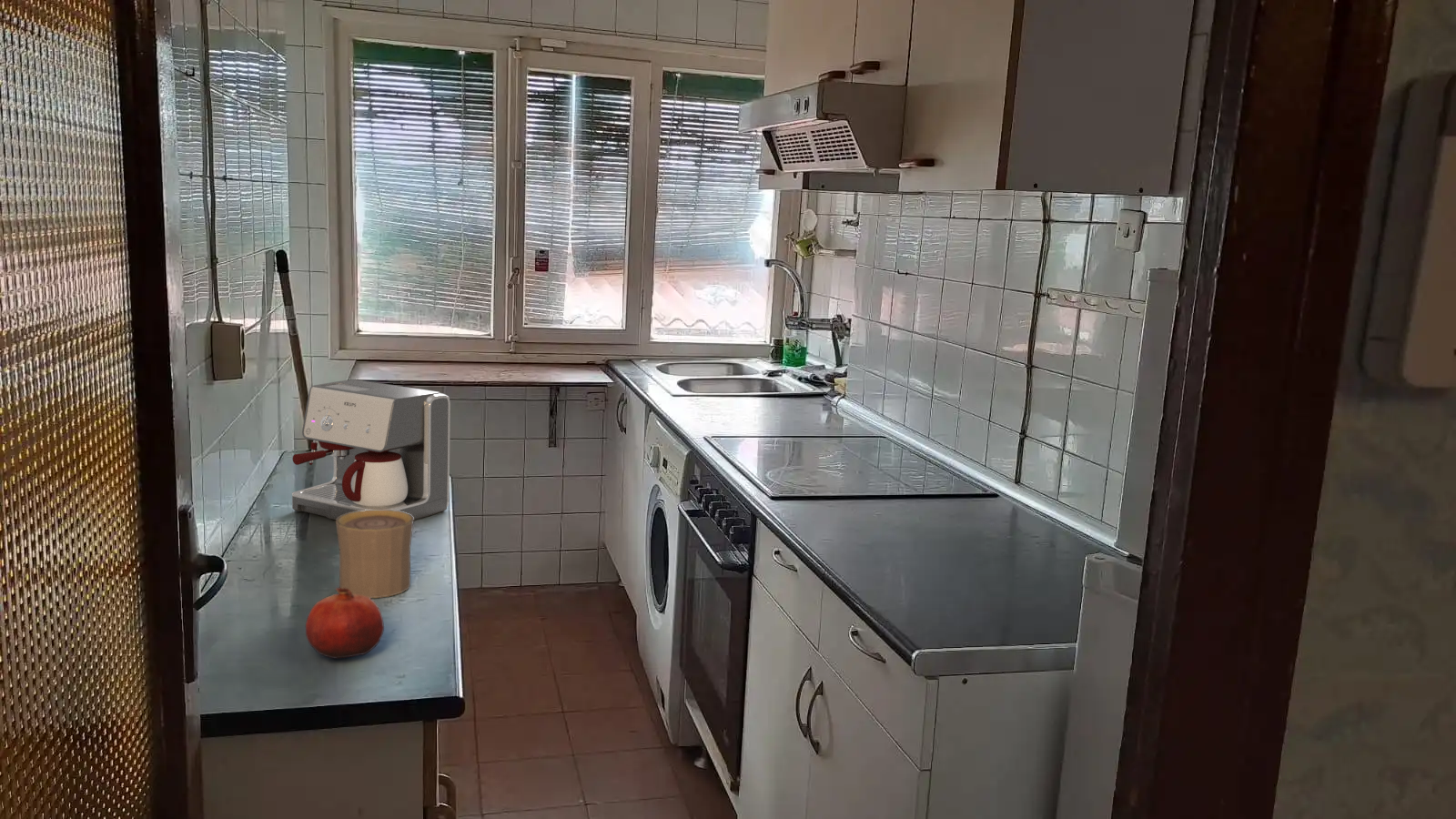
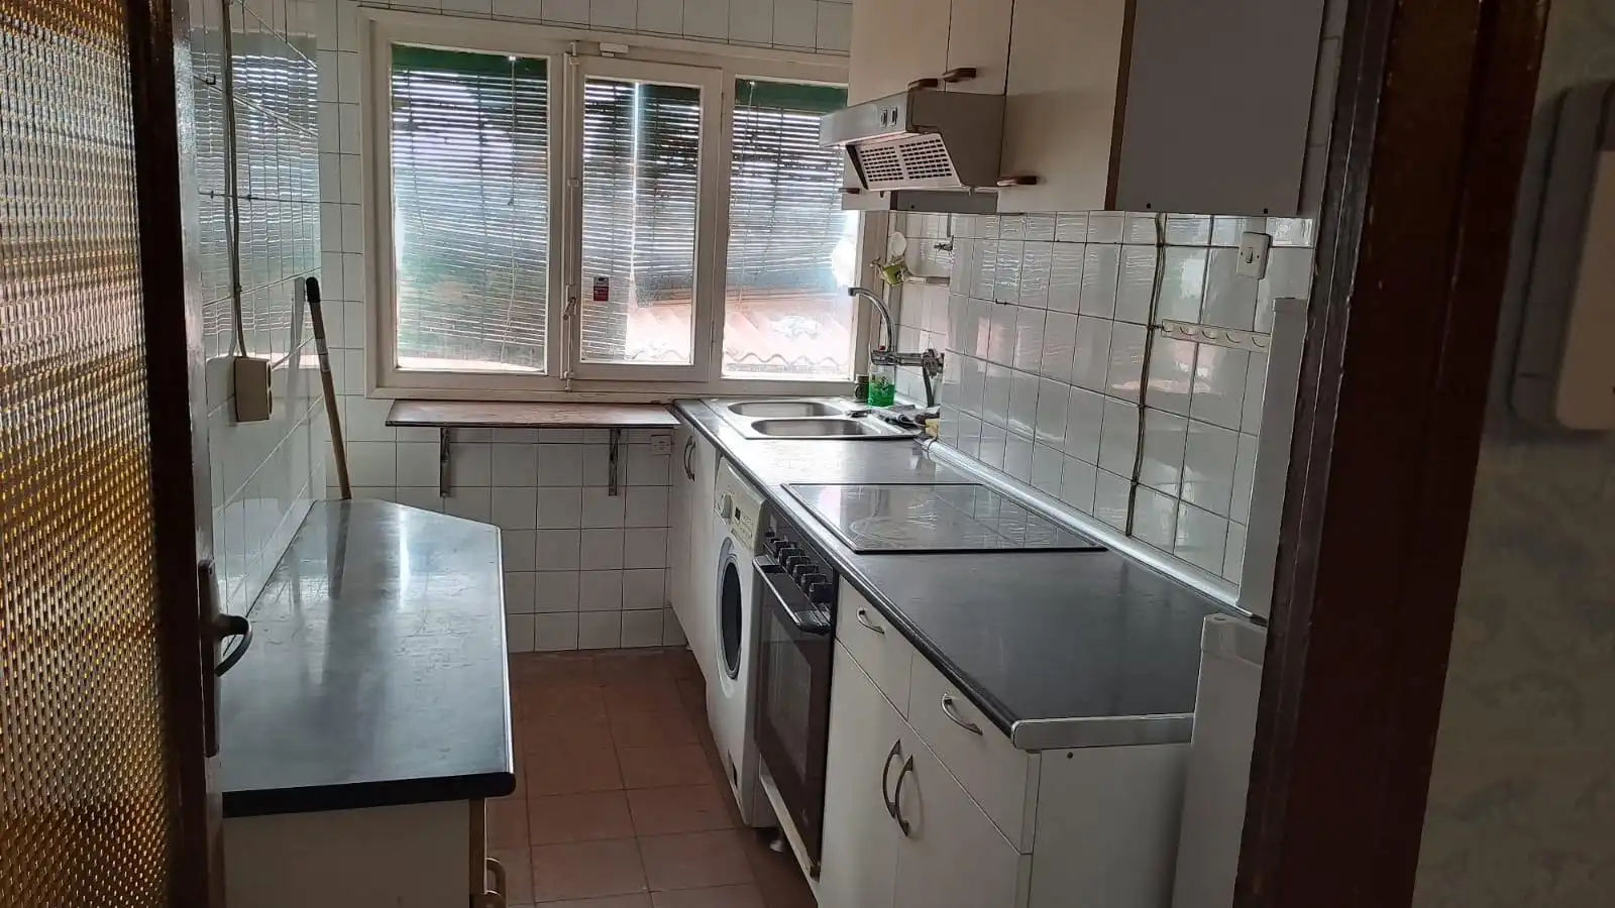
- fruit (345, 622)
- cup (375, 552)
- coffee maker (371, 450)
